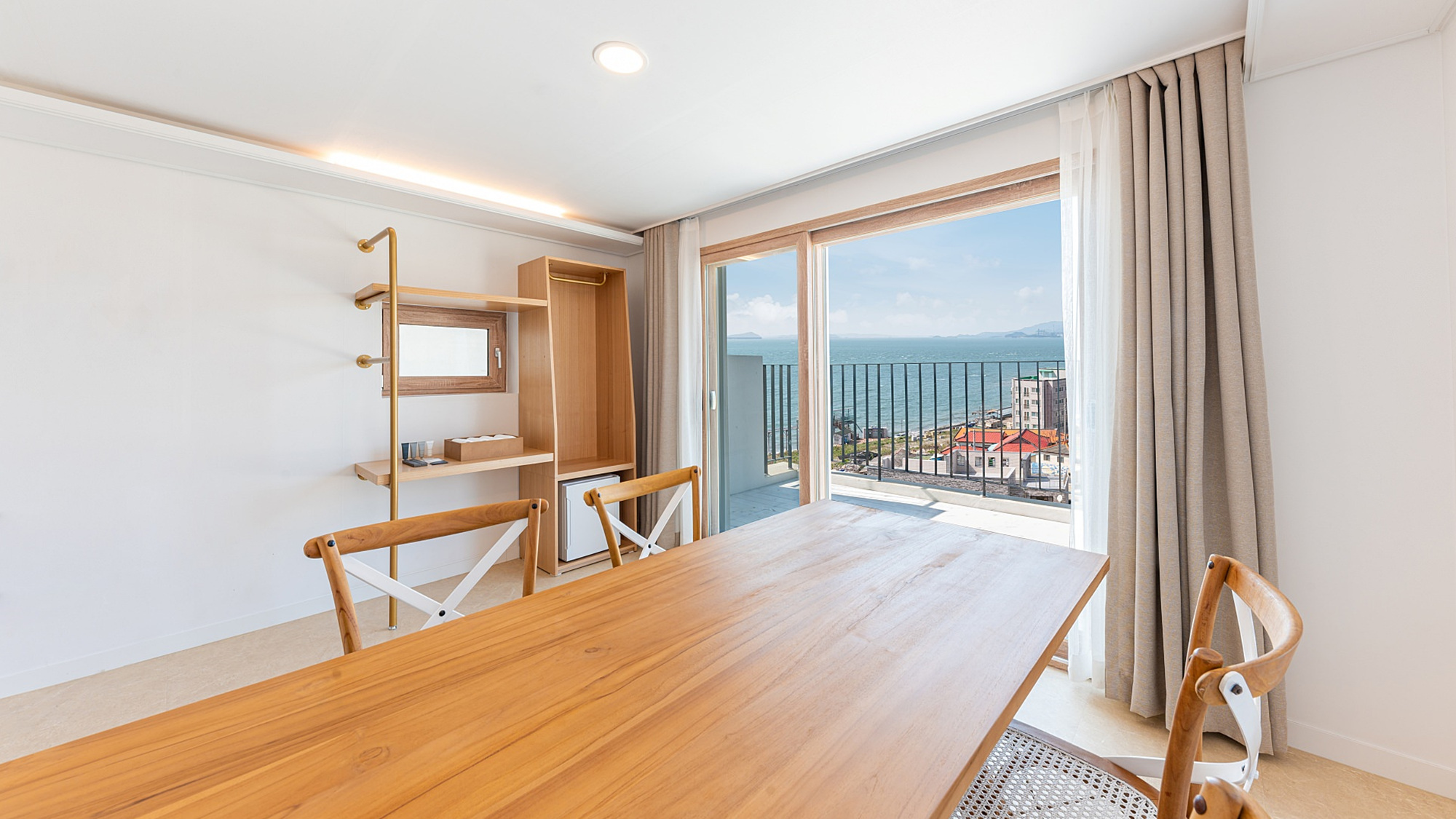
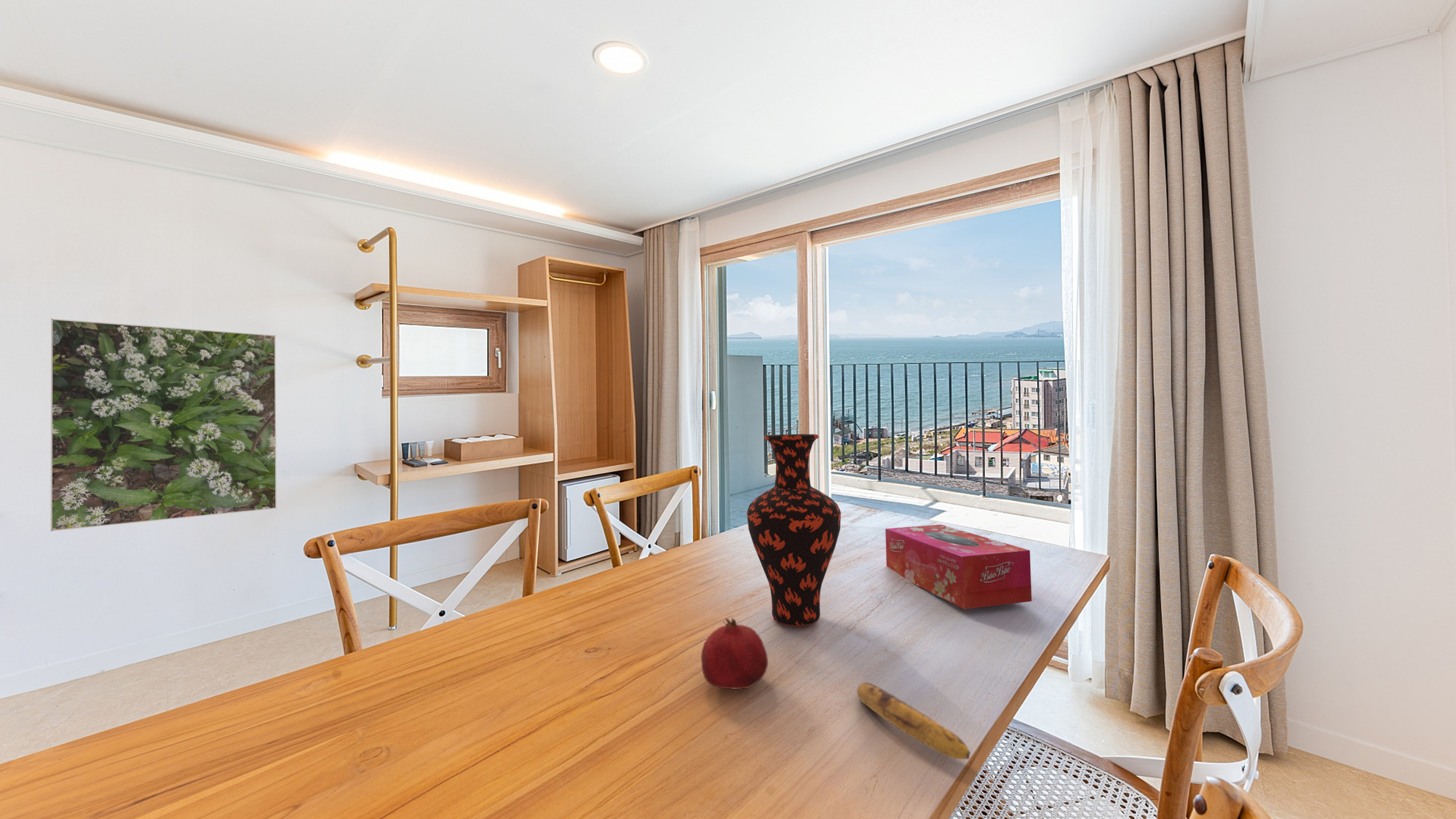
+ fruit (734, 650)
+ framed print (175, 423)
+ tissue box (951, 561)
+ banana (903, 713)
+ vase (794, 526)
